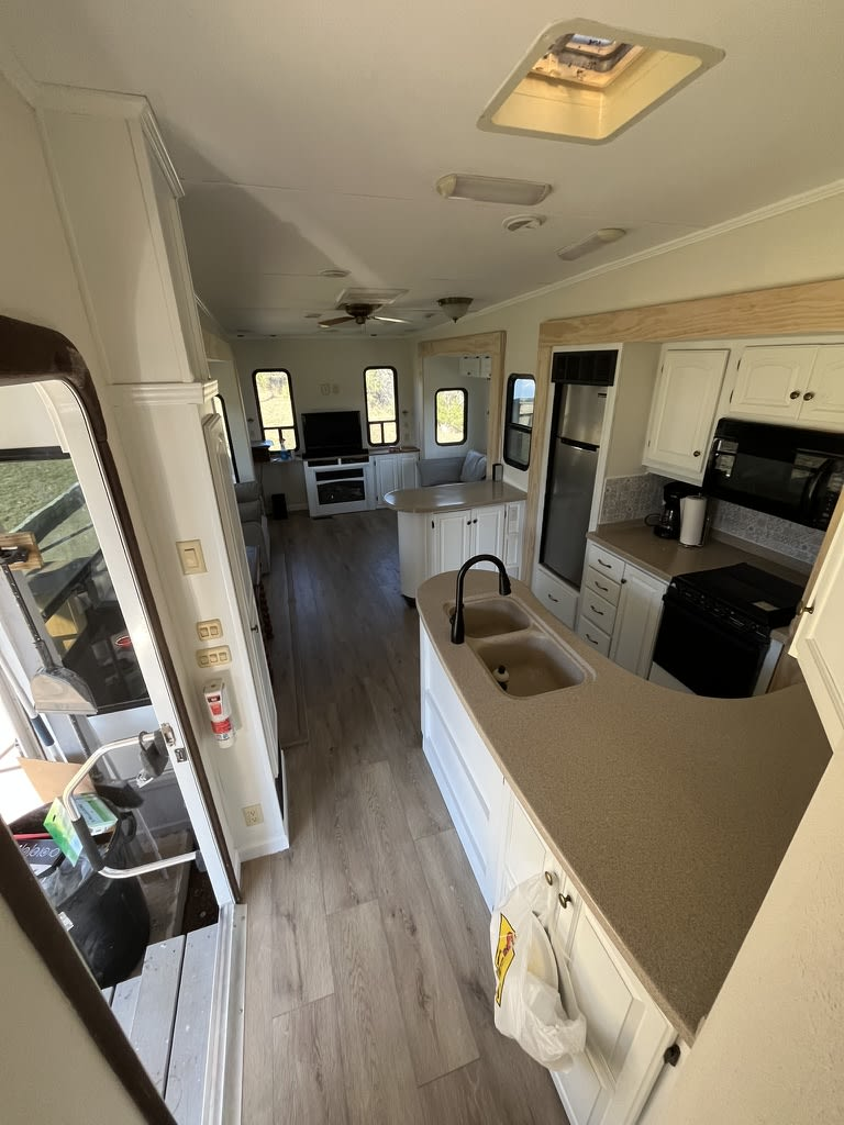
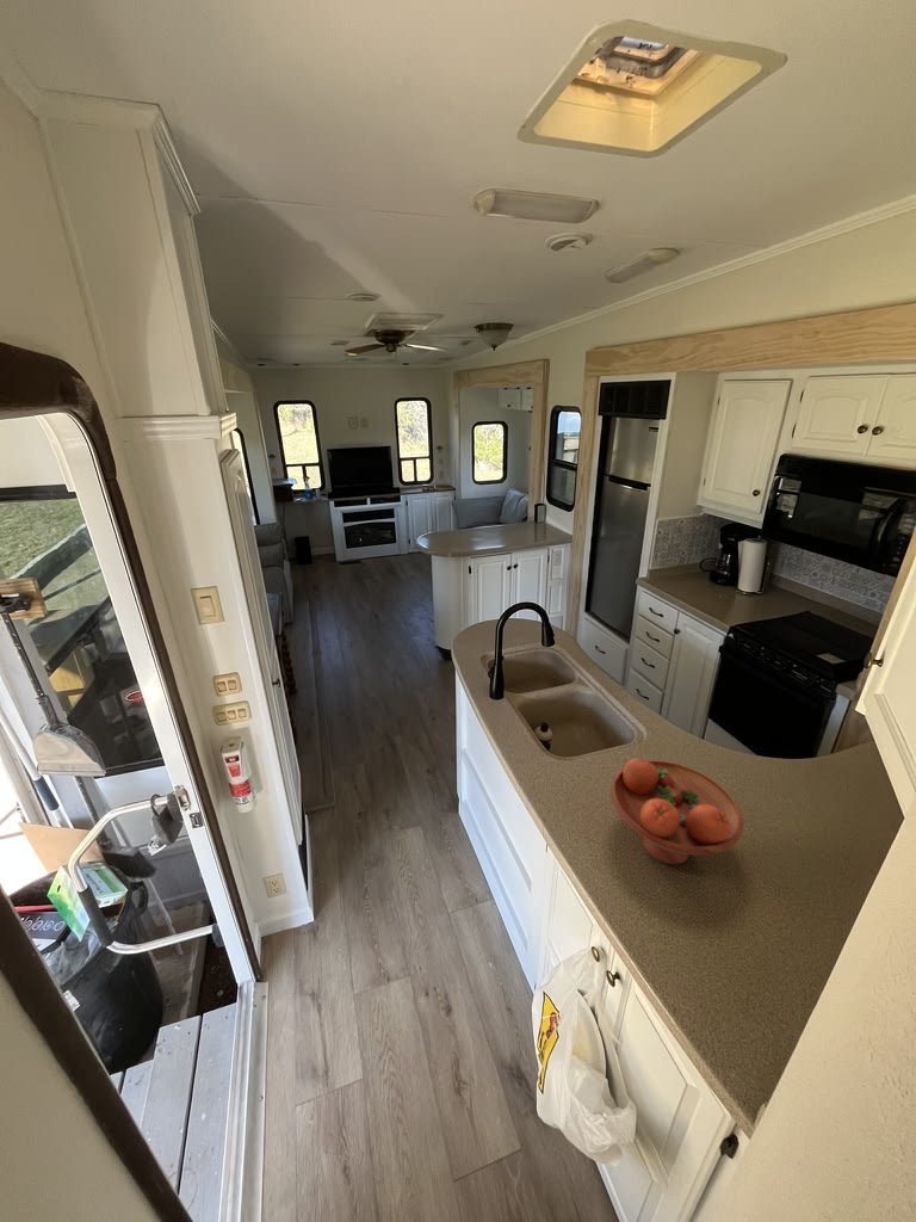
+ fruit bowl (670, 814)
